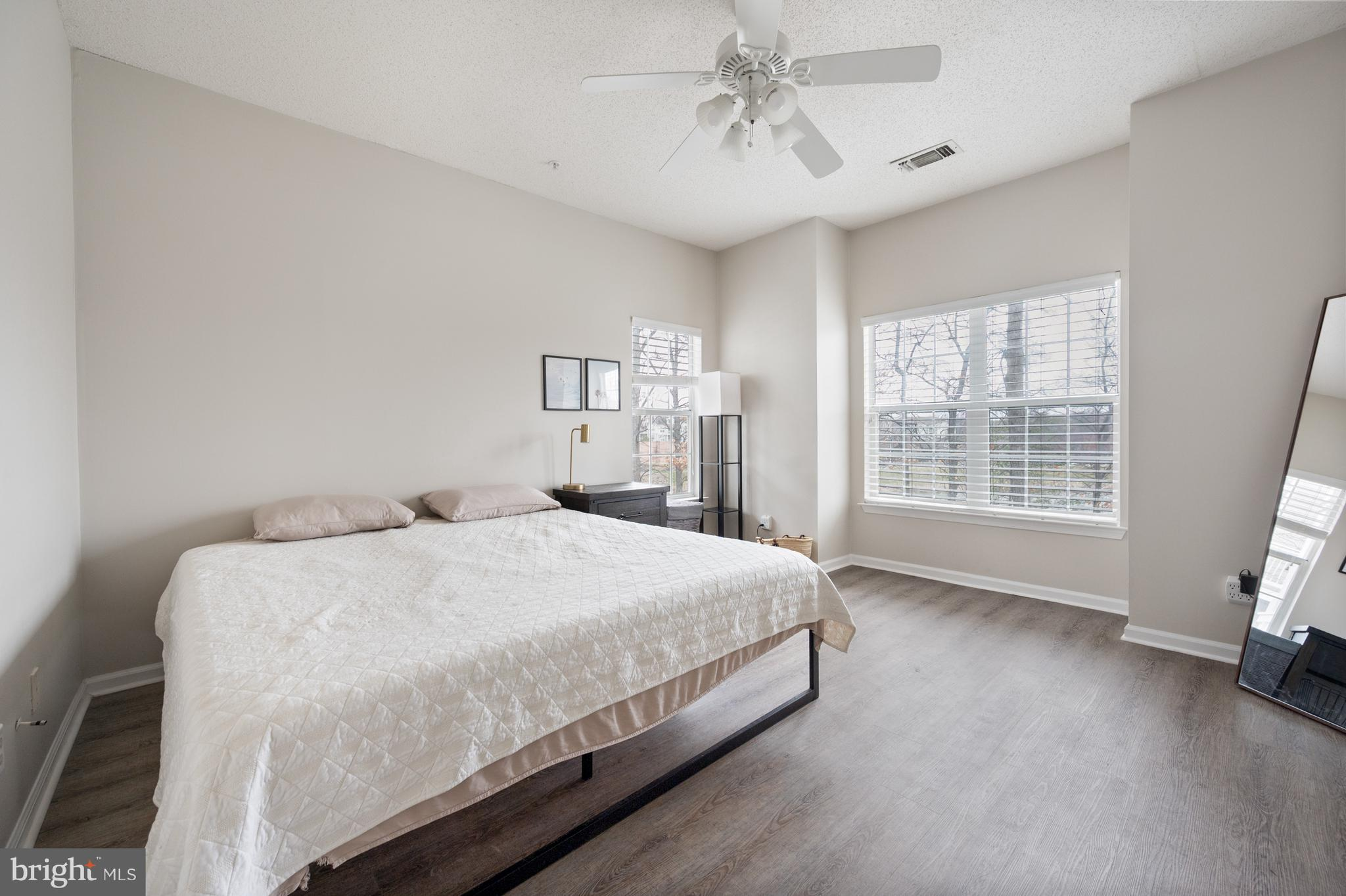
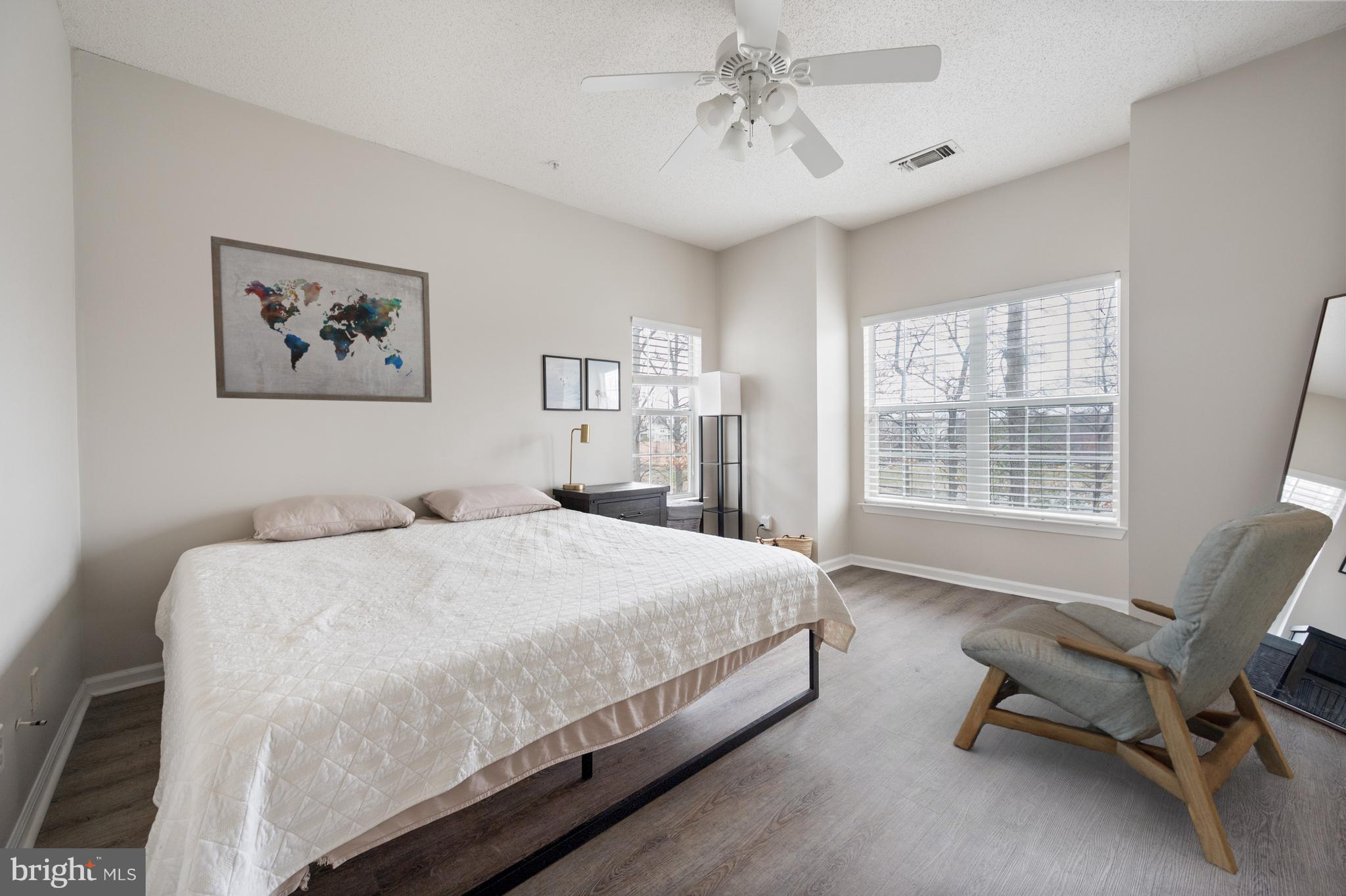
+ armchair (1125, 629)
+ wall art (333, 328)
